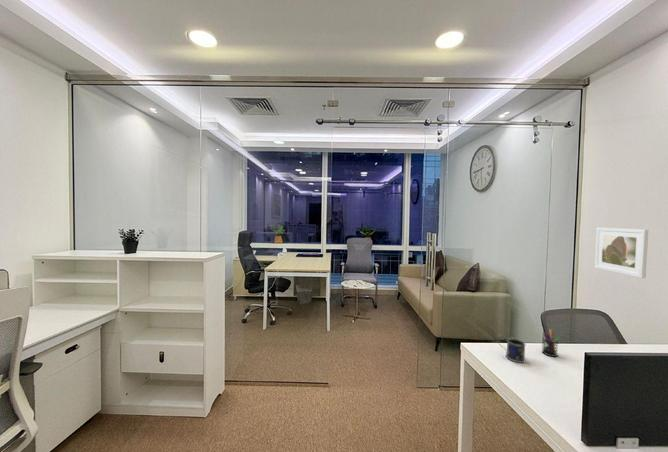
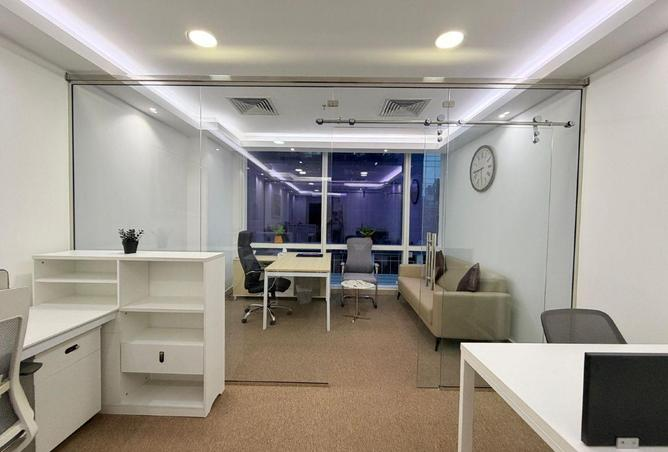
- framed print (618, 250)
- pen holder (552, 342)
- mug (510, 347)
